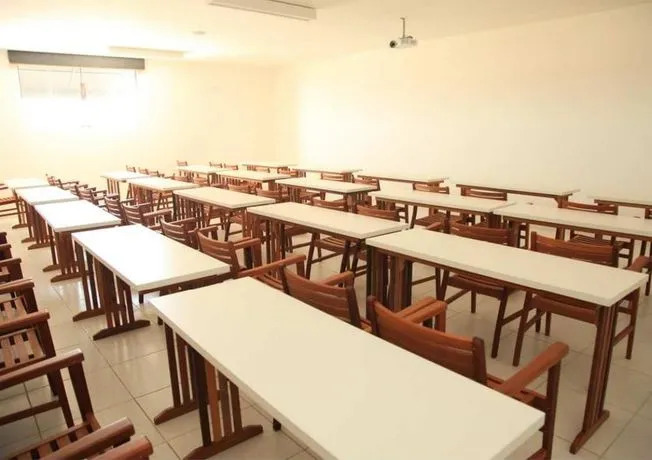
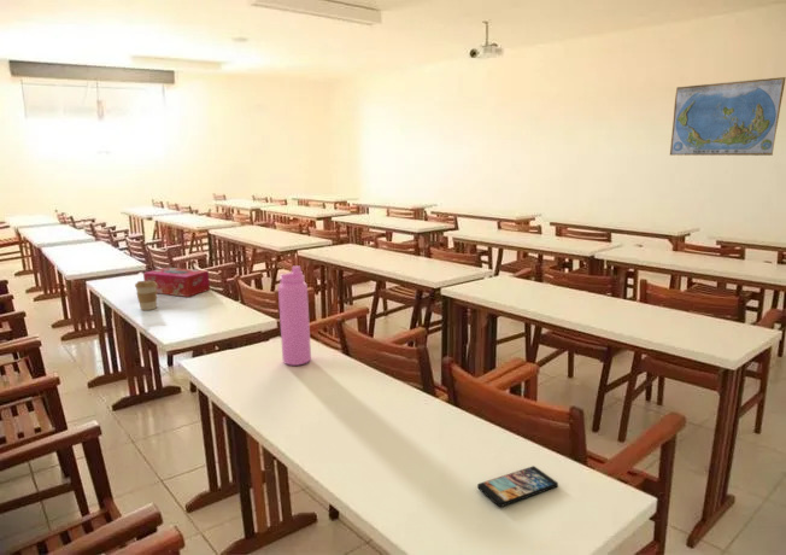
+ world map (722, 119)
+ coffee cup (147, 294)
+ smartphone (517, 485)
+ tissue box (176, 281)
+ water bottle (294, 314)
